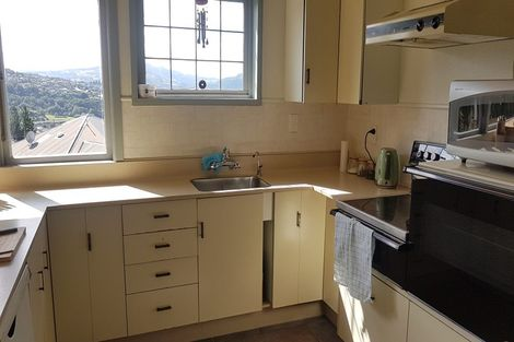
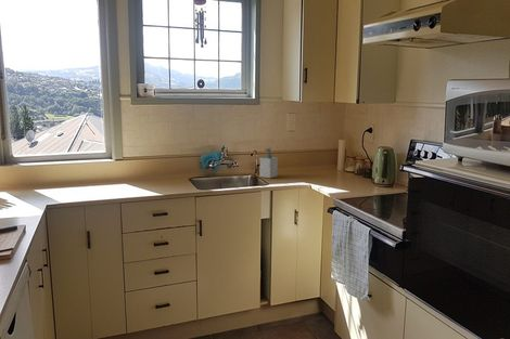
+ soap bottle (268, 162)
